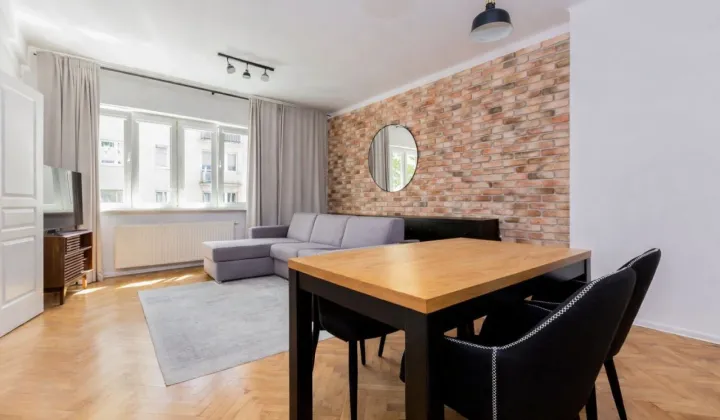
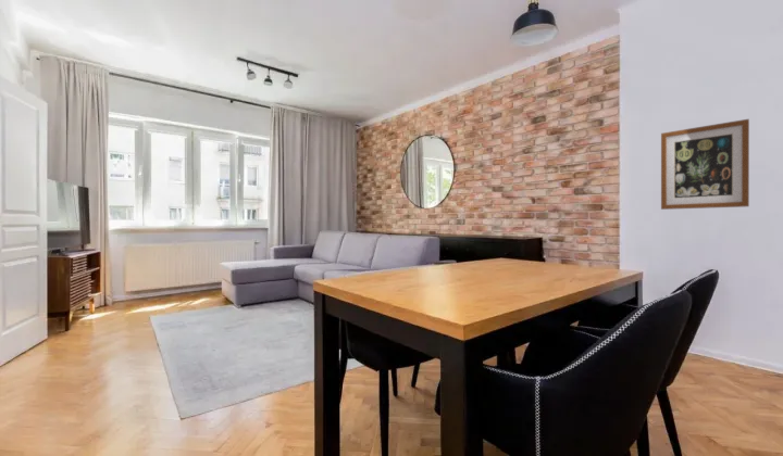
+ wall art (701, 167)
